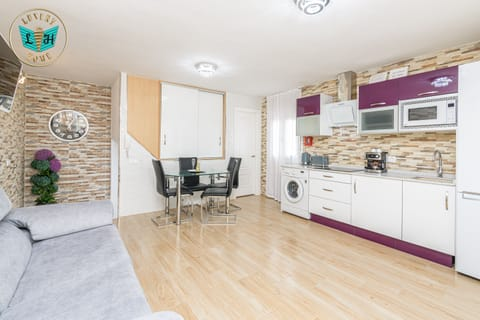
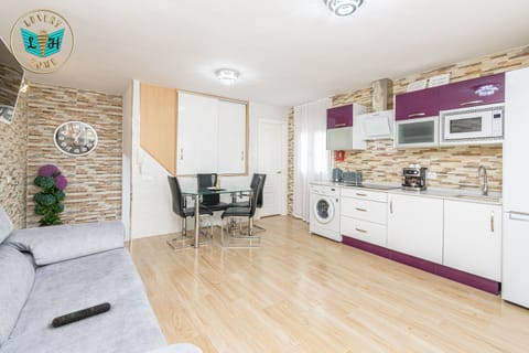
+ remote control (83, 313)
